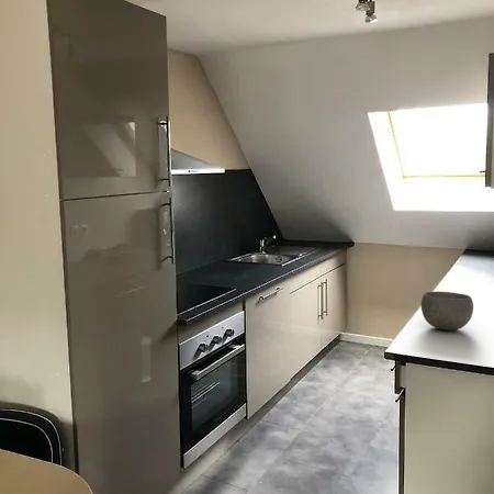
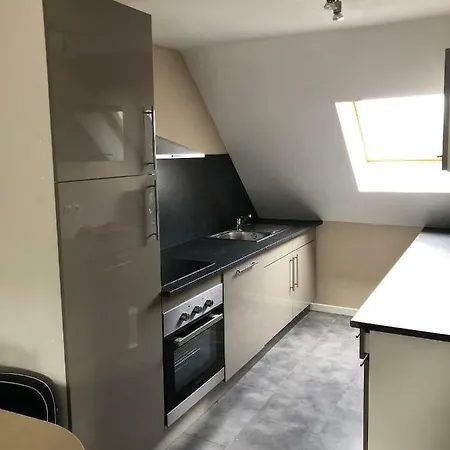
- bowl (446, 312)
